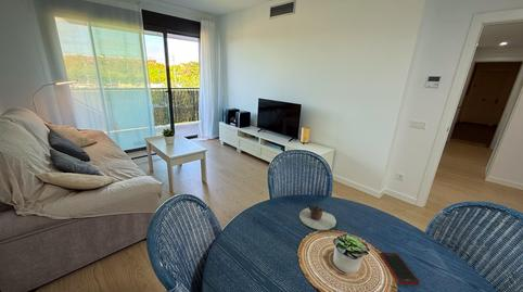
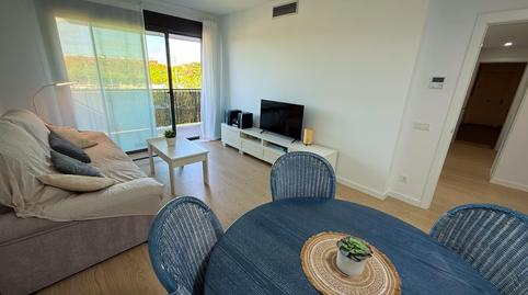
- cell phone (397, 267)
- teapot (318, 211)
